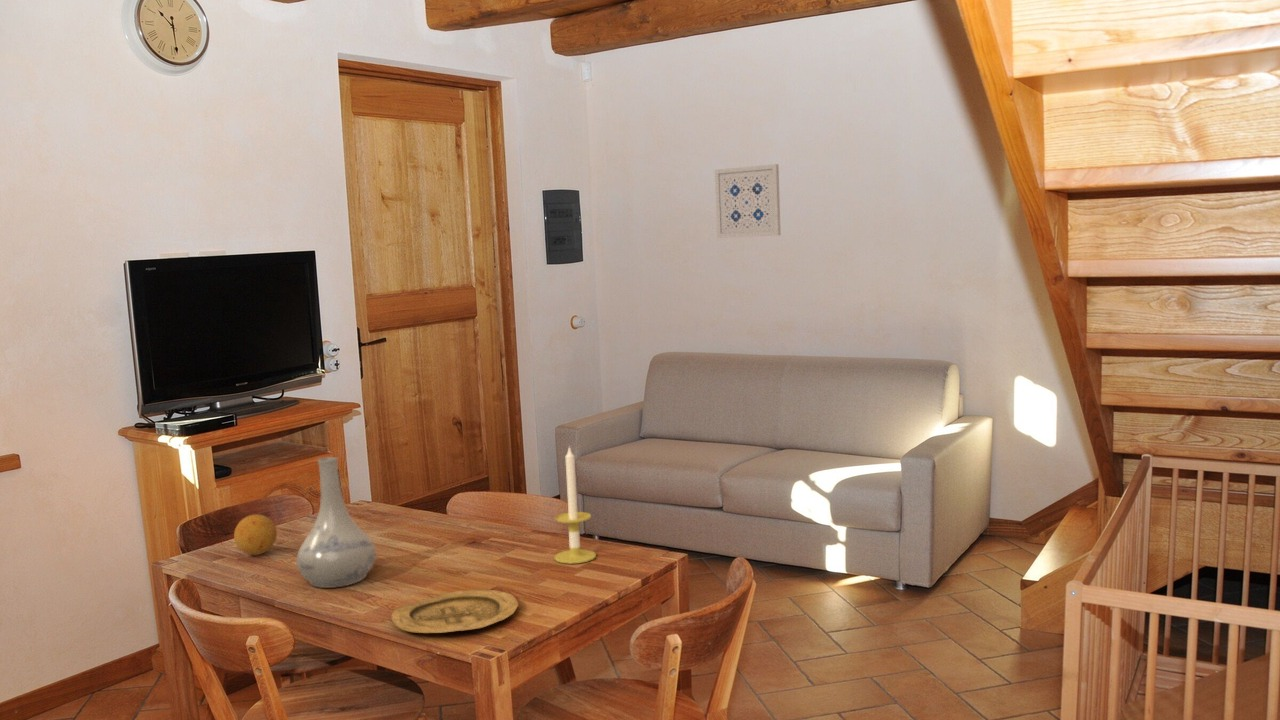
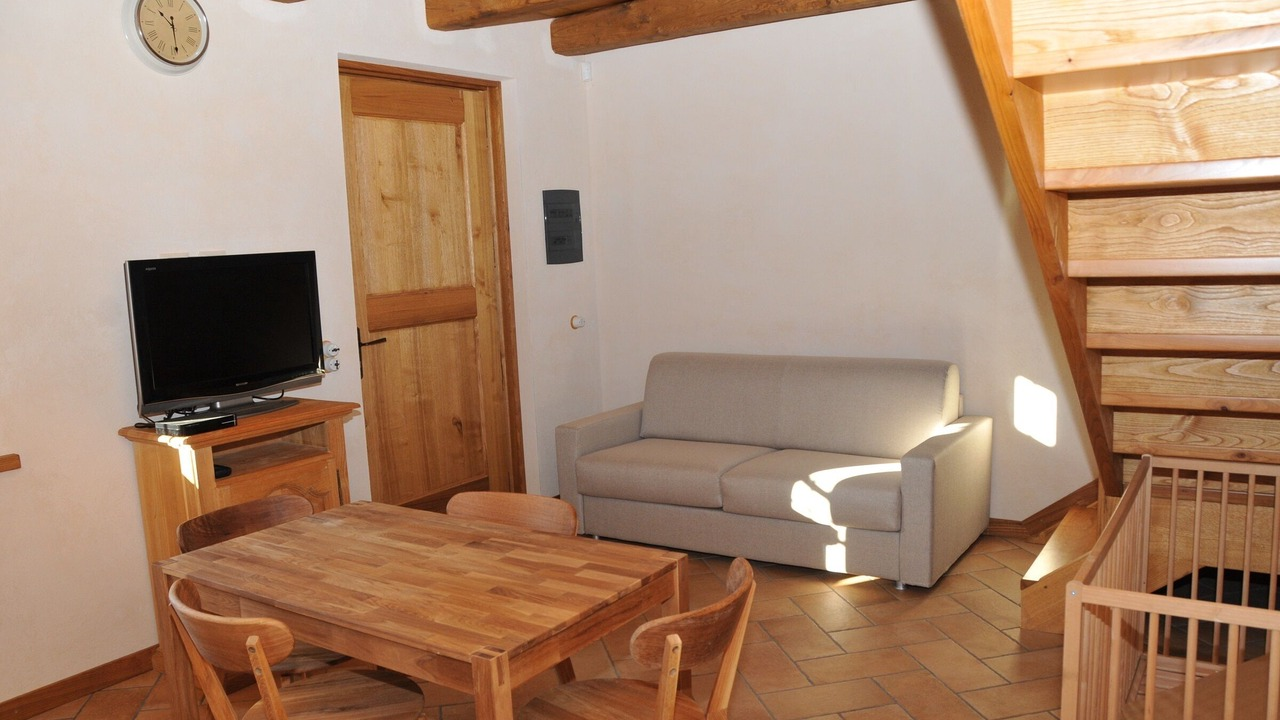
- fruit (255, 534)
- wall art (747, 202)
- vase (333, 519)
- candle (572, 501)
- plate (455, 612)
